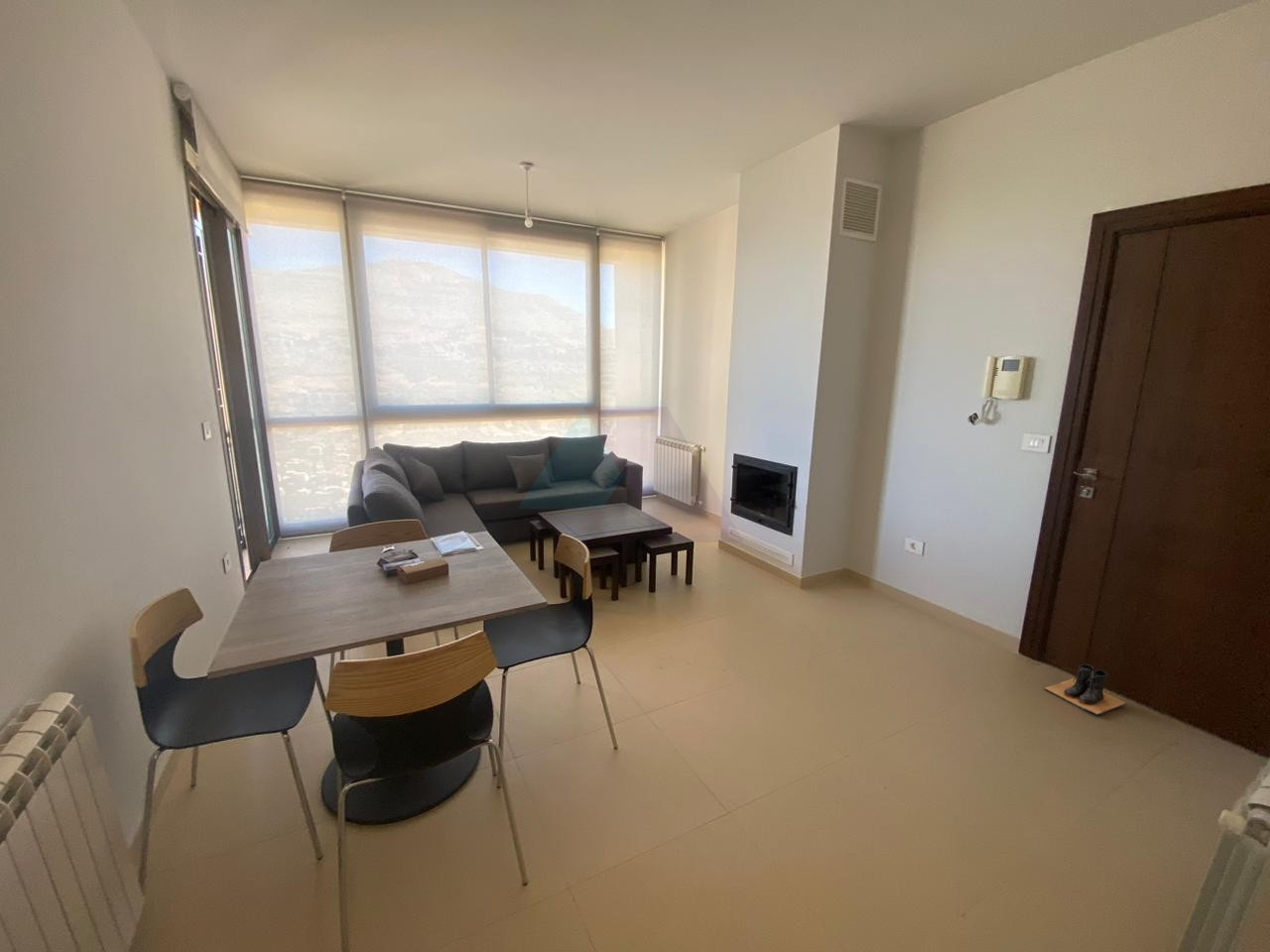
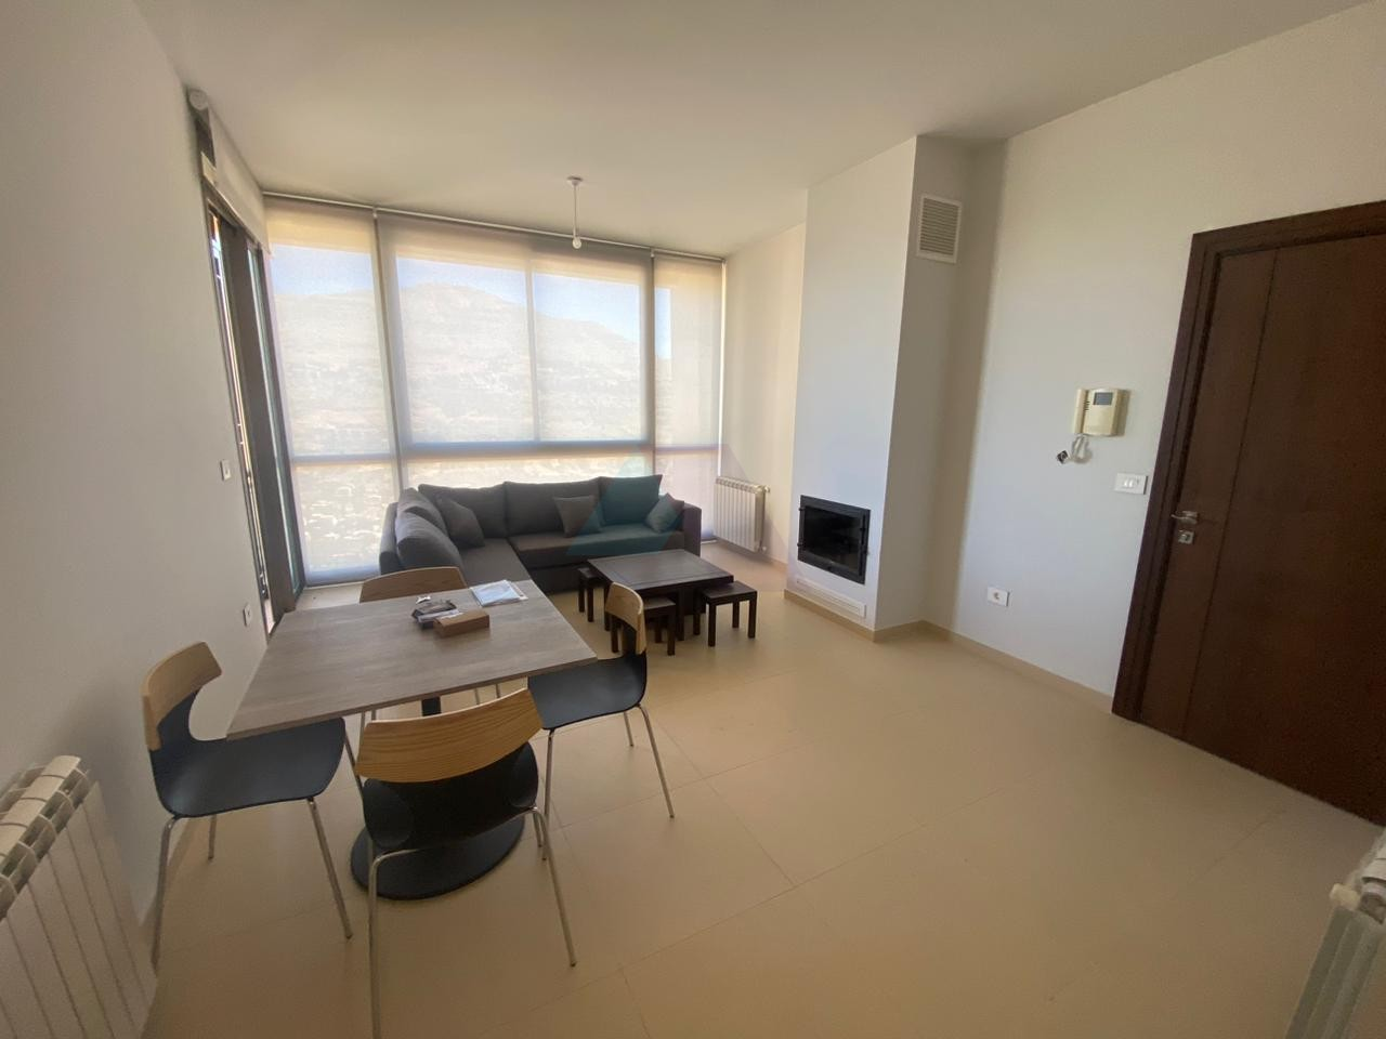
- boots (1086, 683)
